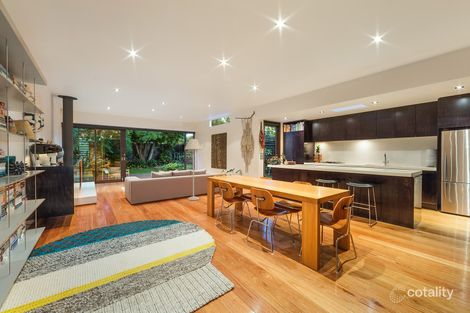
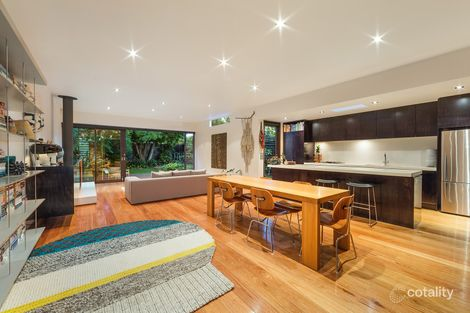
- floor lamp (193, 169)
